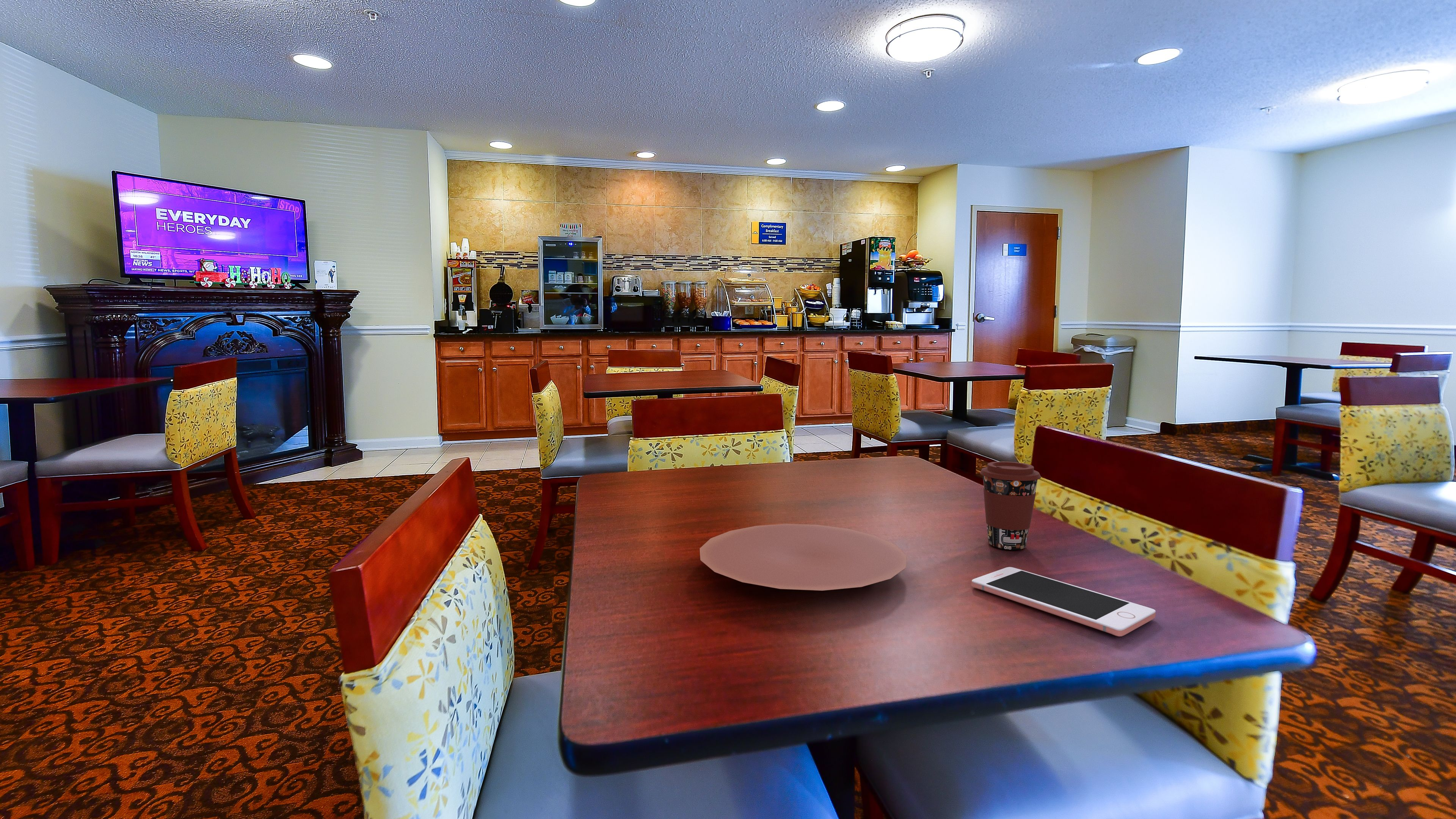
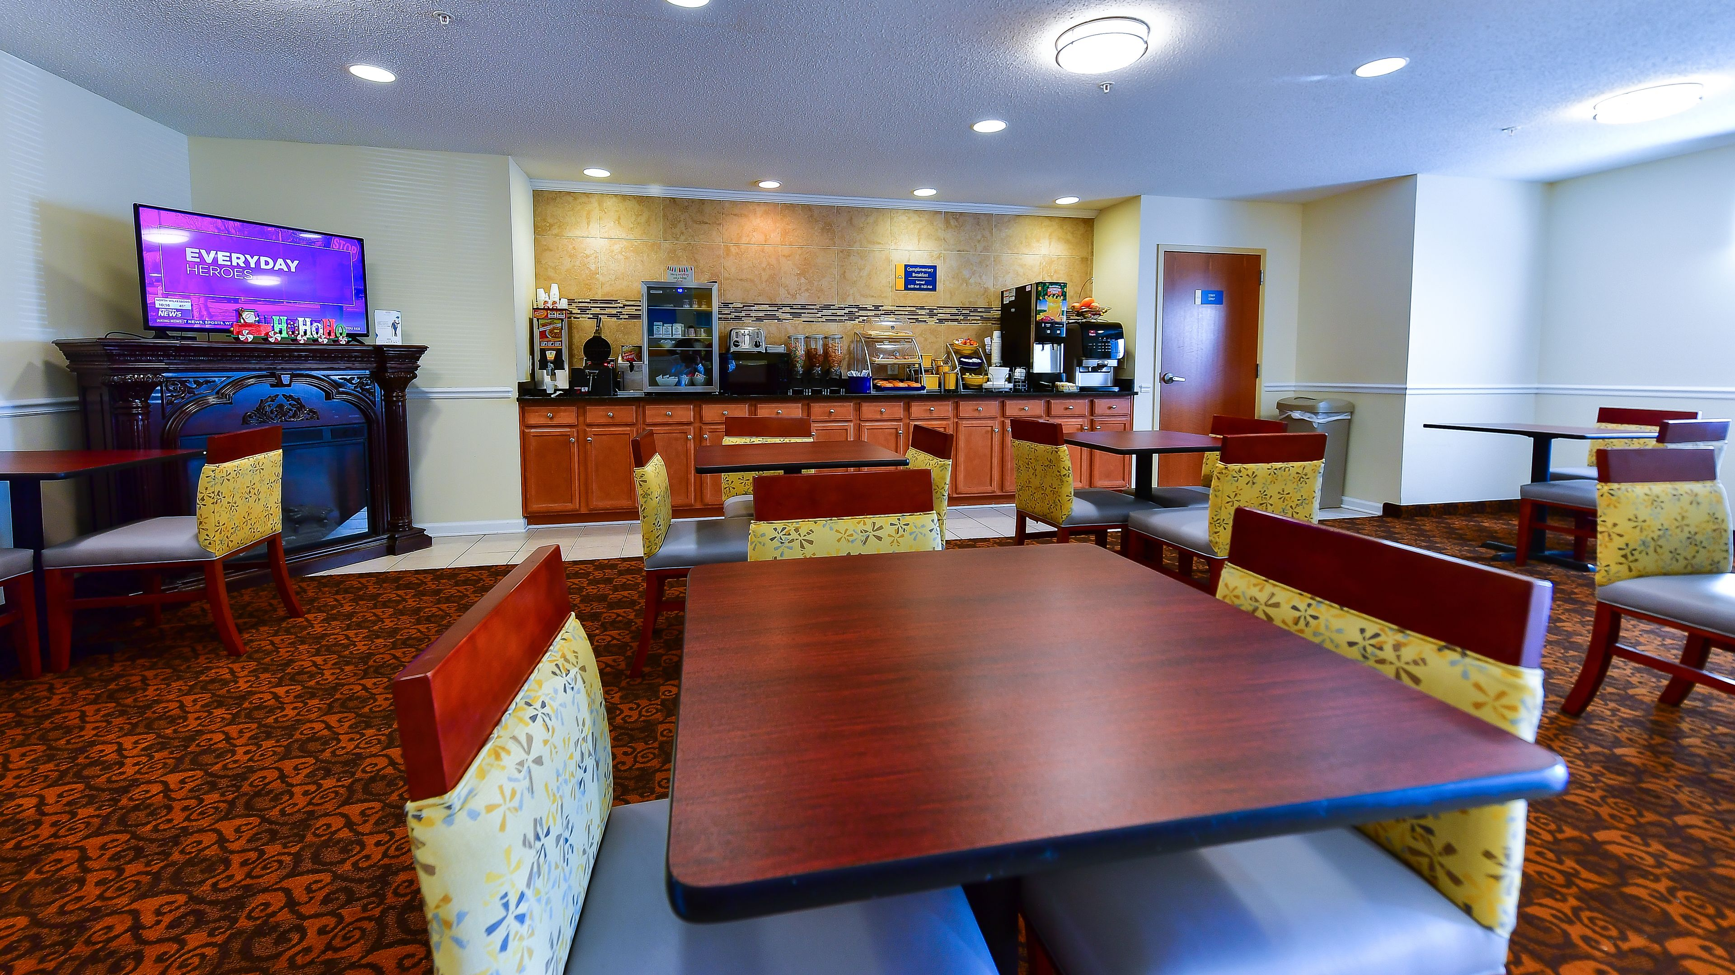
- coffee cup (1009, 505)
- plate (801, 560)
- cell phone (1058, 598)
